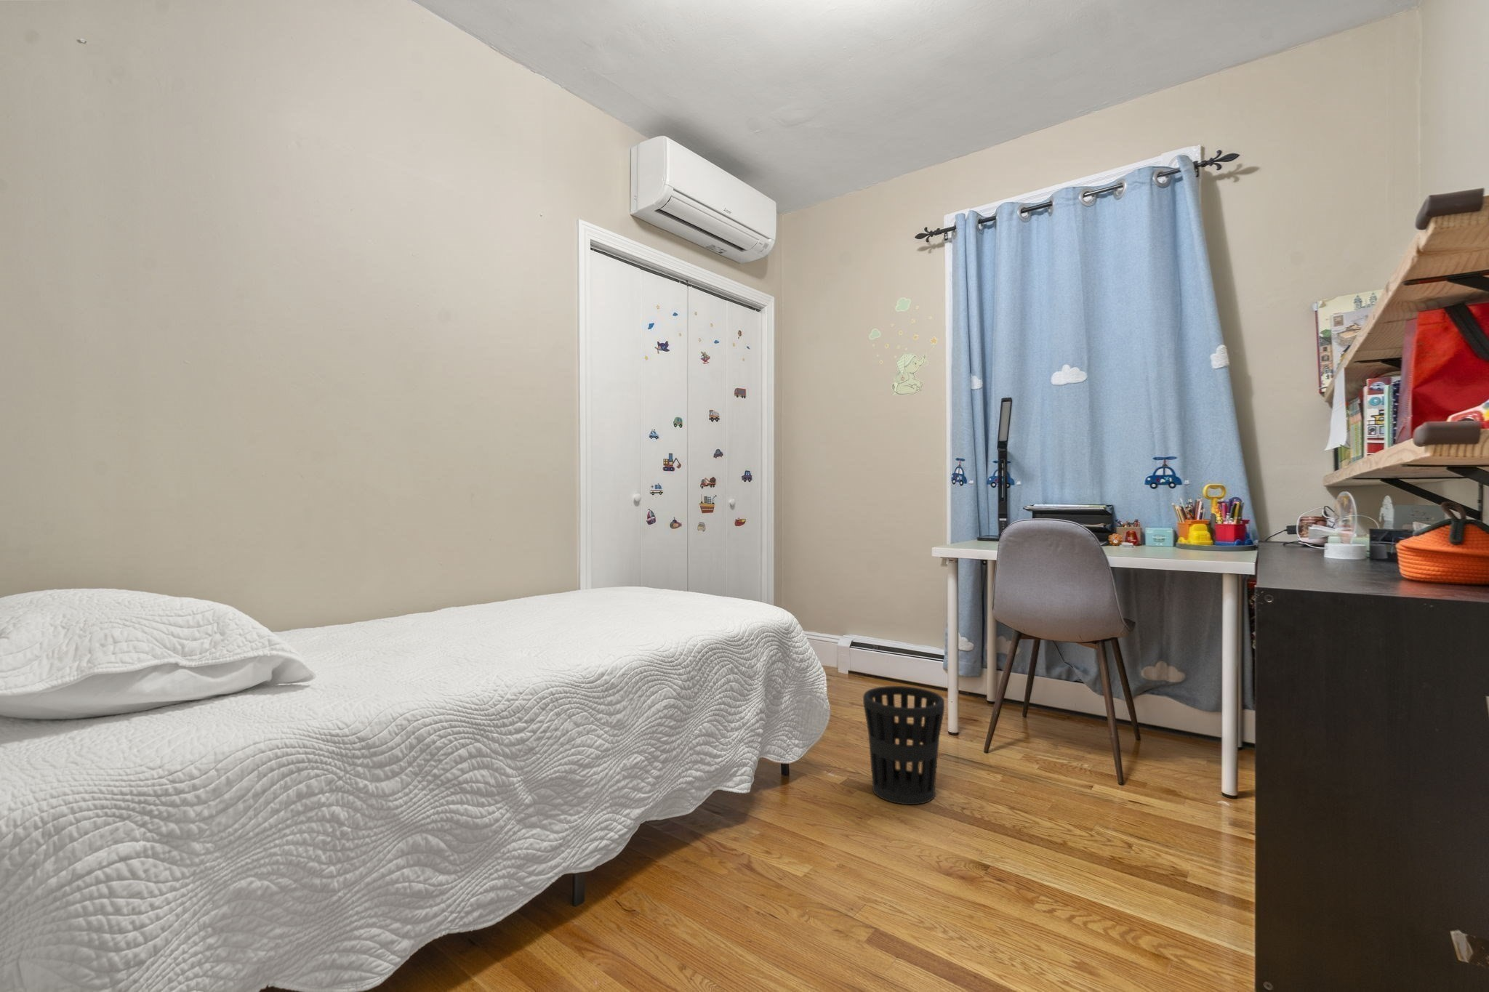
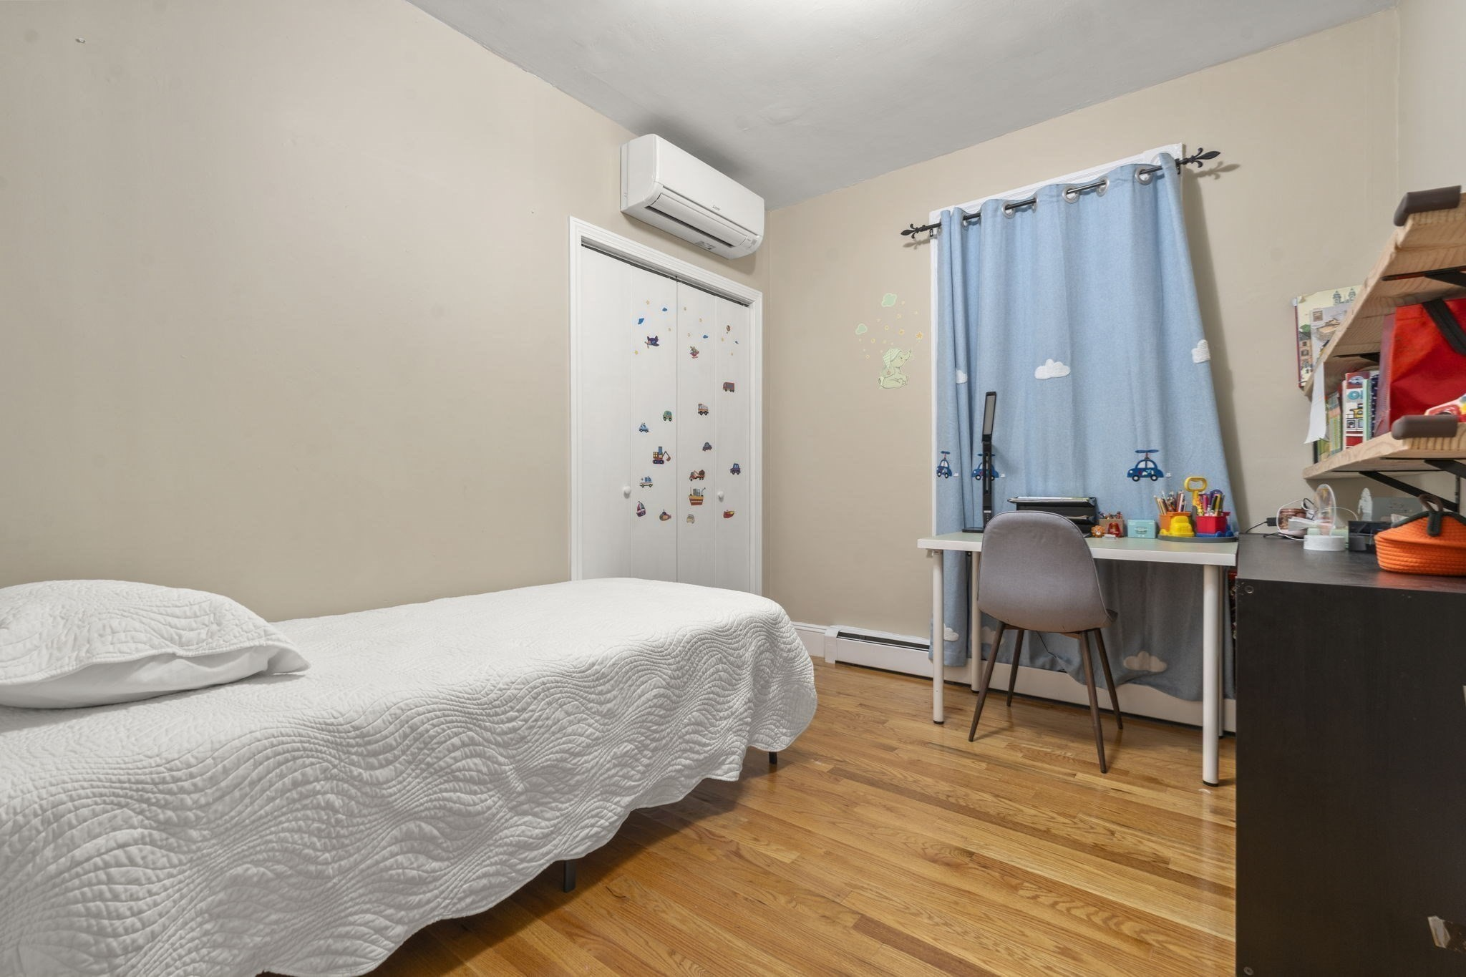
- wastebasket (903, 744)
